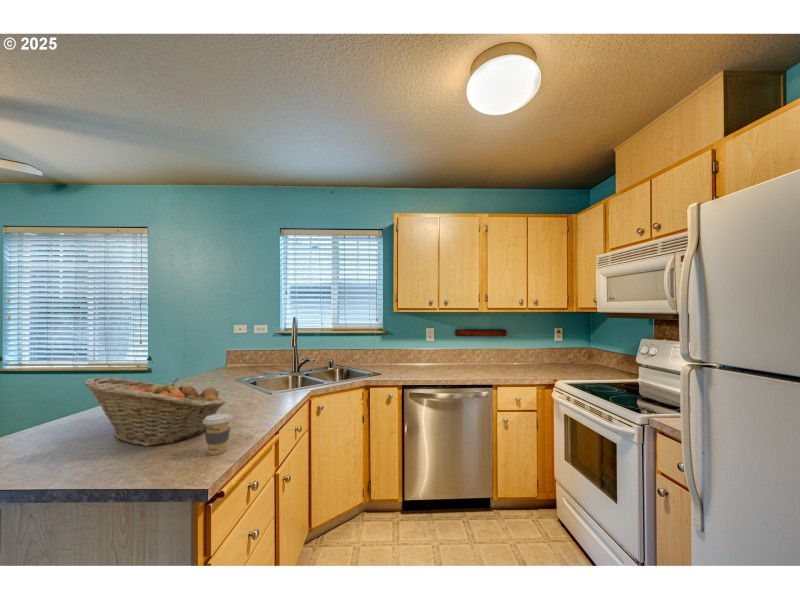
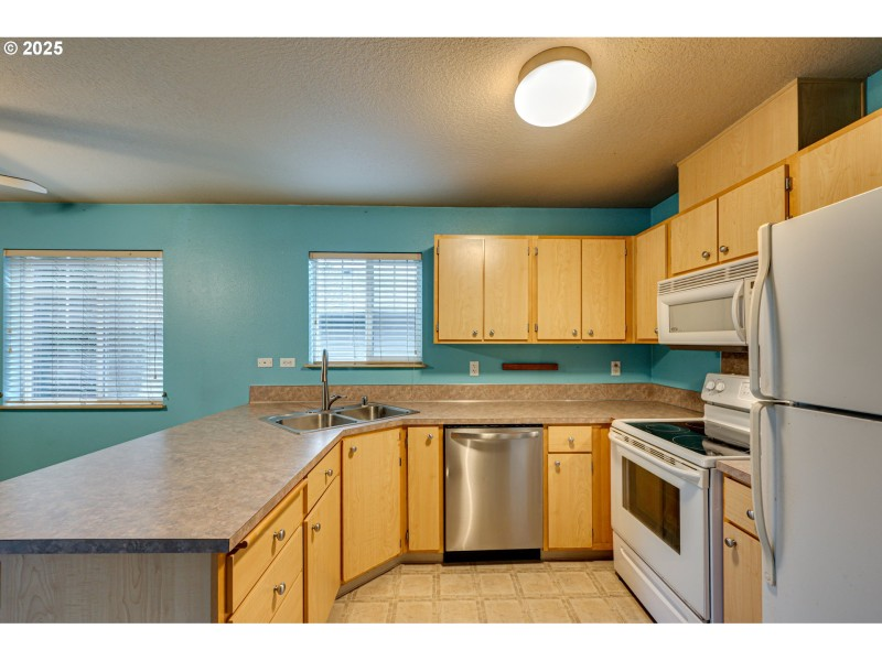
- fruit basket (158, 402)
- coffee cup (217, 433)
